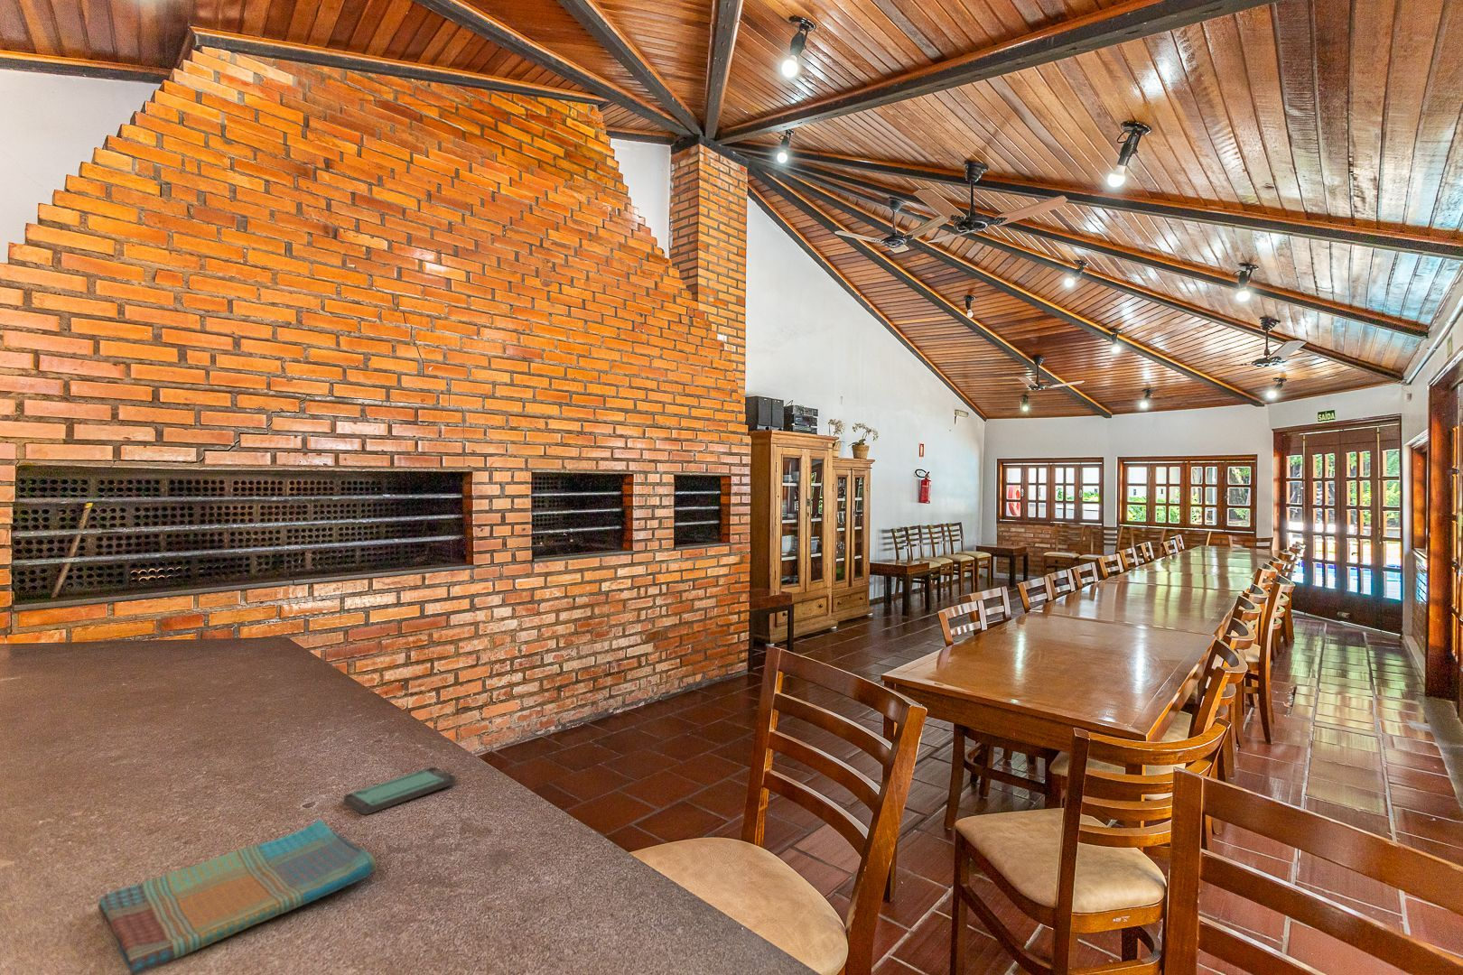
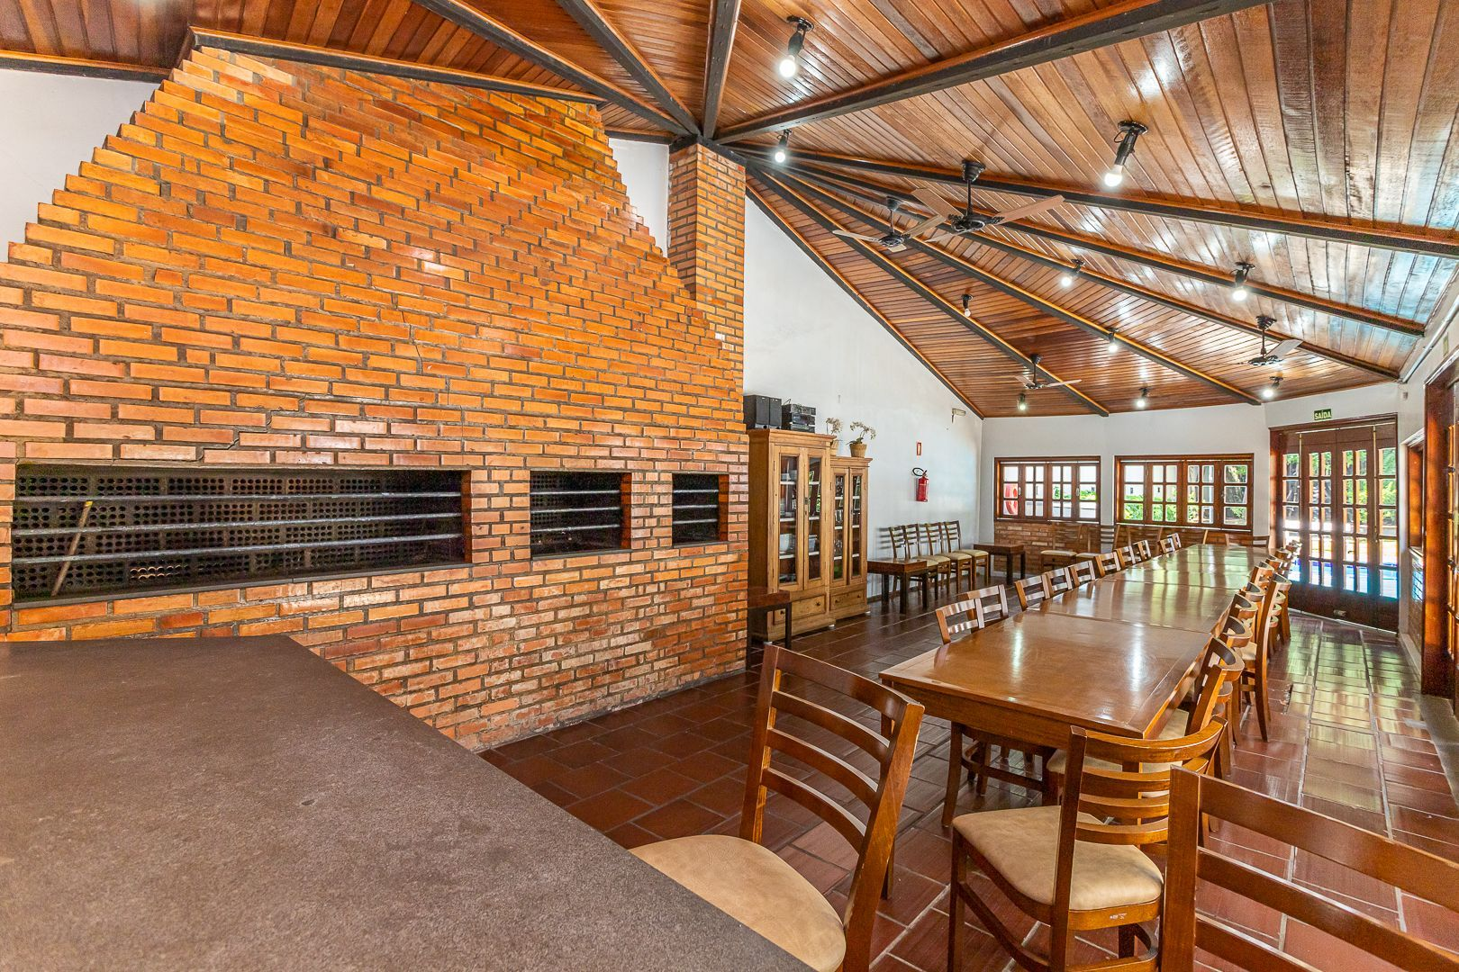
- smartphone (401, 788)
- dish towel (245, 883)
